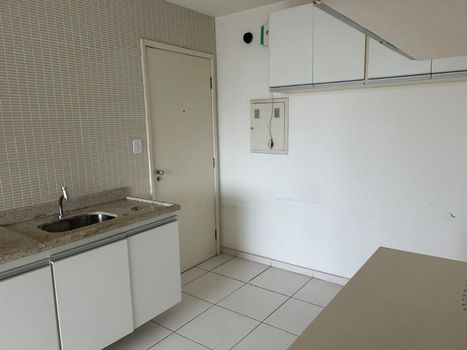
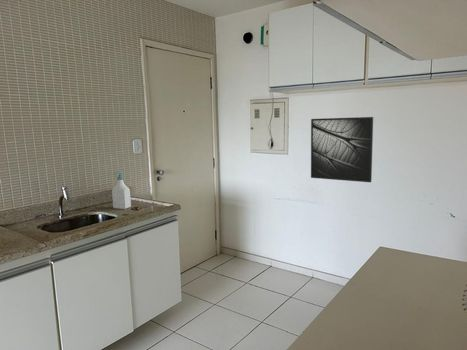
+ soap bottle (120, 189)
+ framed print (340, 149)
